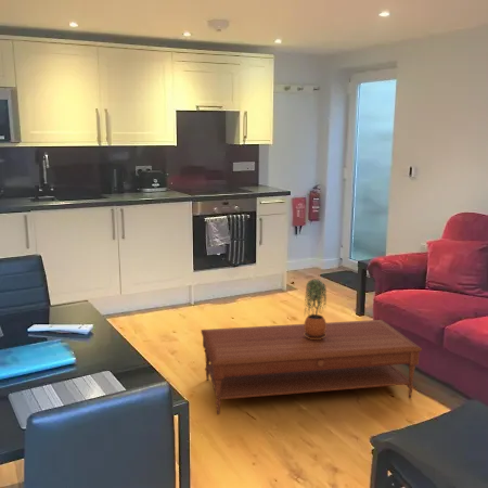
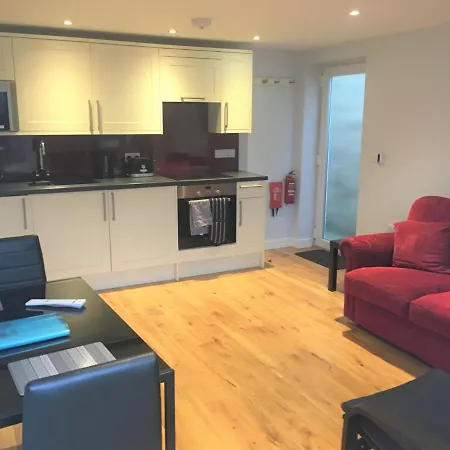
- coffee table (306, 363)
- potted plant (312, 308)
